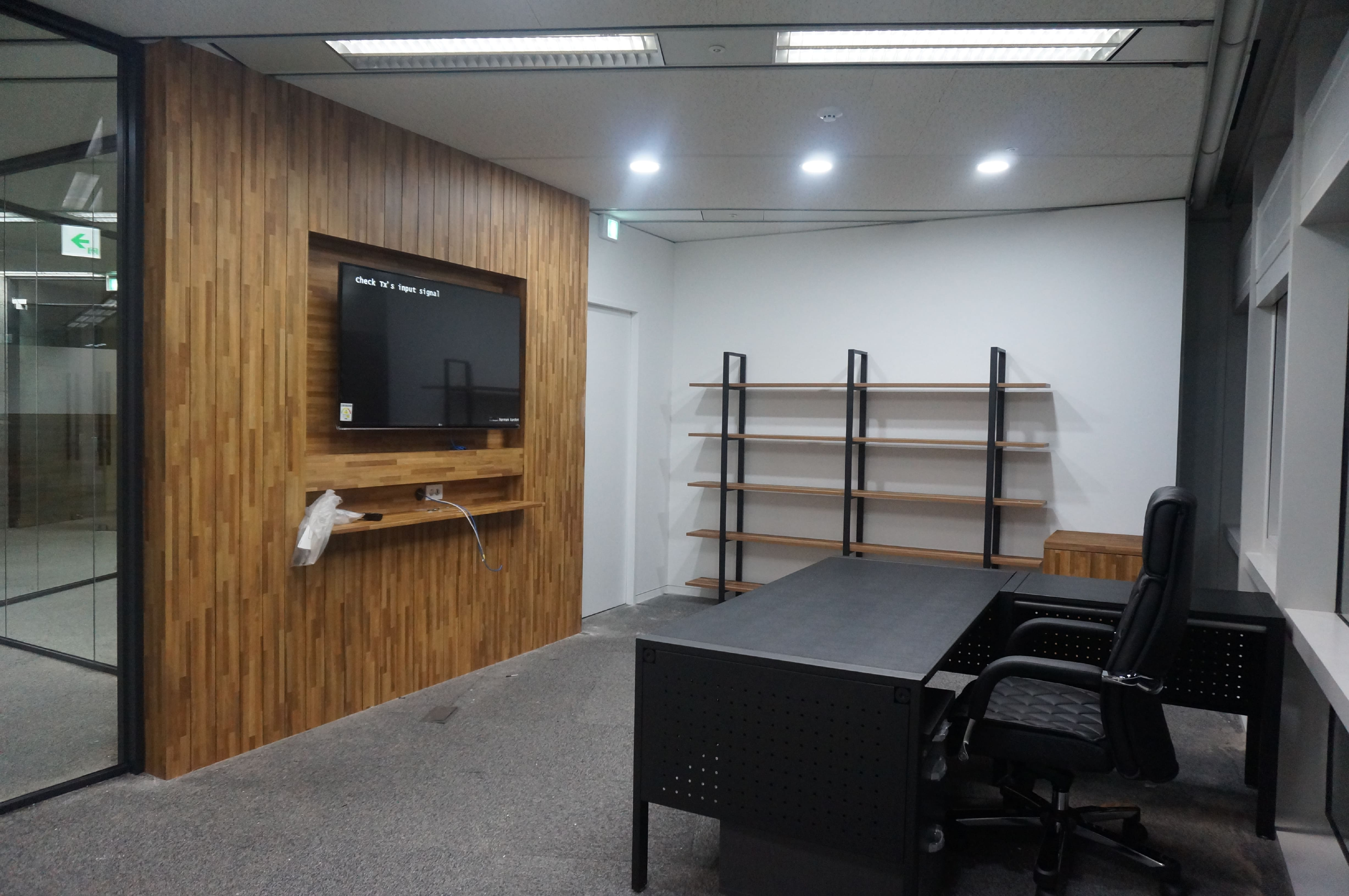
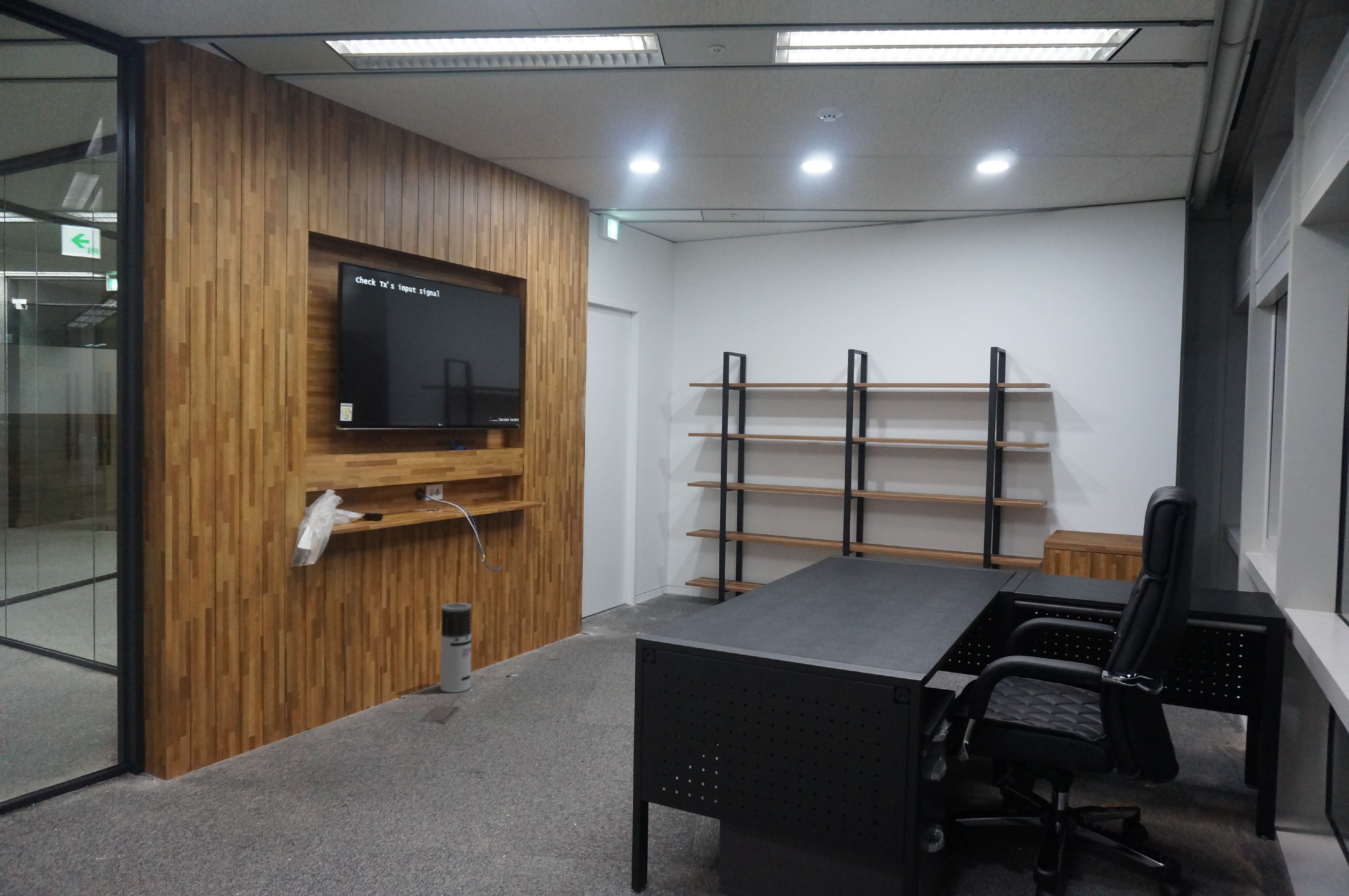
+ air purifier (456, 647)
